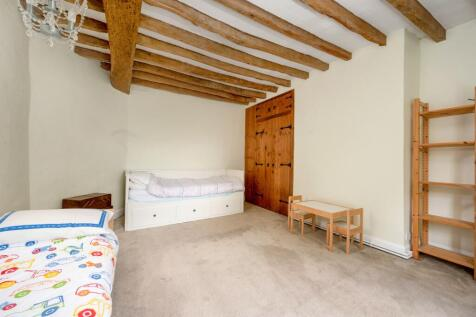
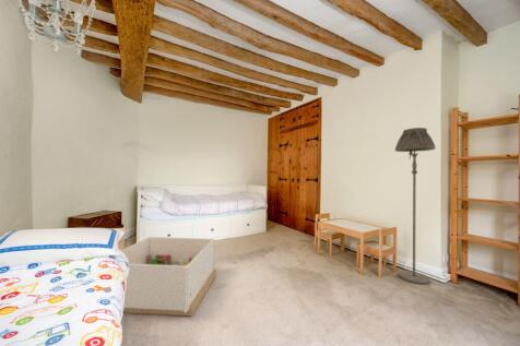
+ floor lamp (414, 203)
+ toy box (166, 269)
